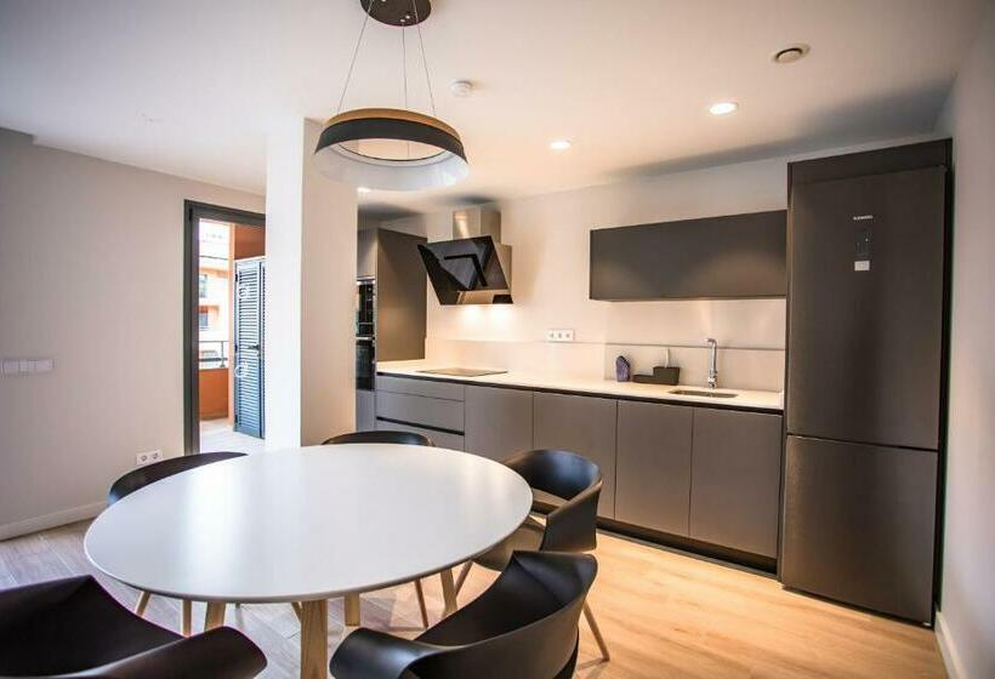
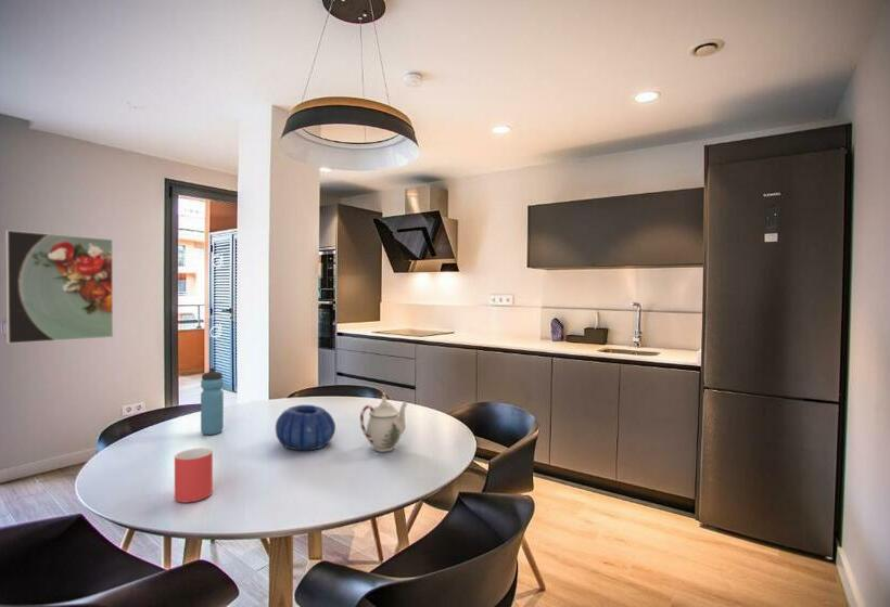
+ water bottle (212, 400)
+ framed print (63, 287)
+ decorative bowl (305, 426)
+ teapot (384, 422)
+ mug (191, 473)
